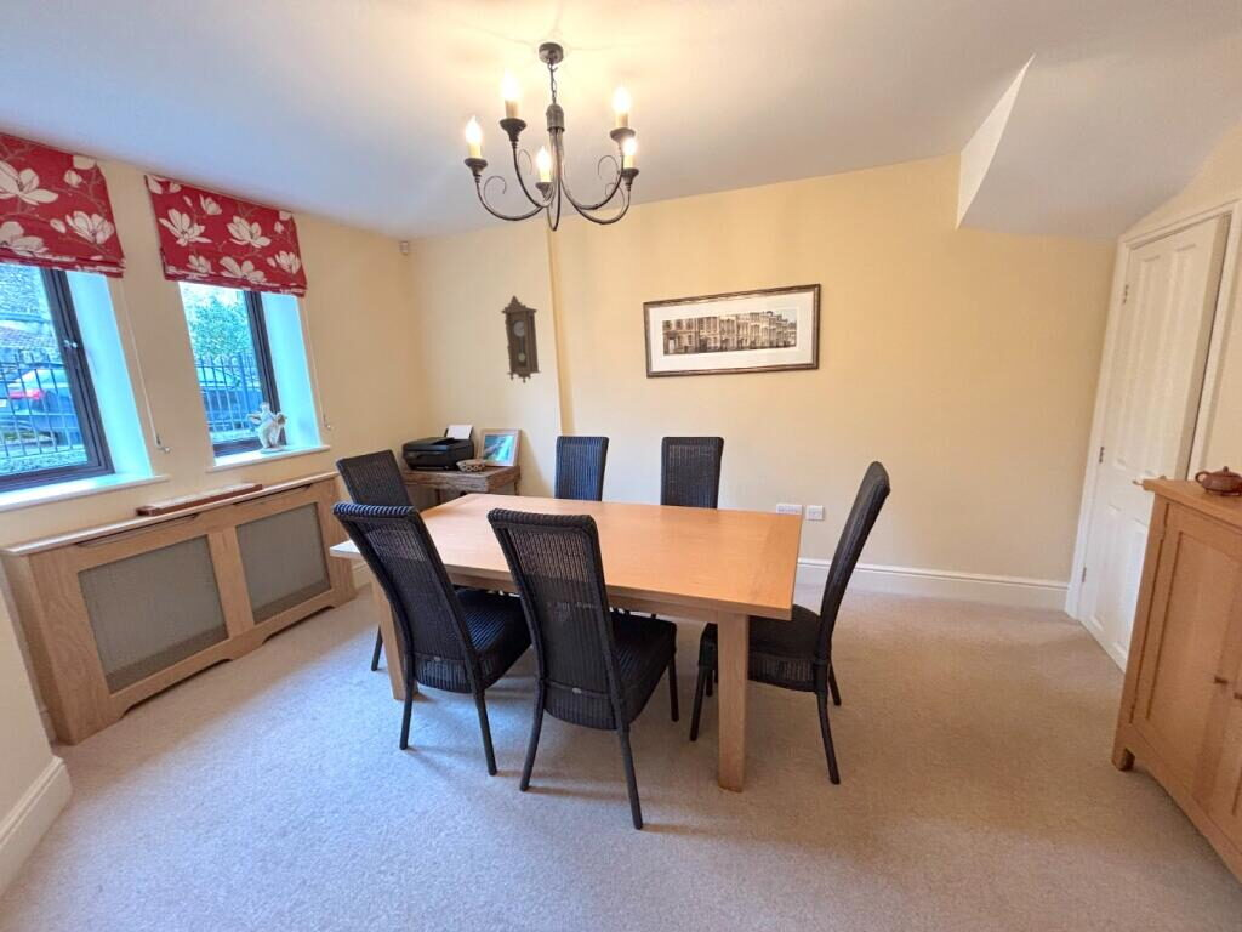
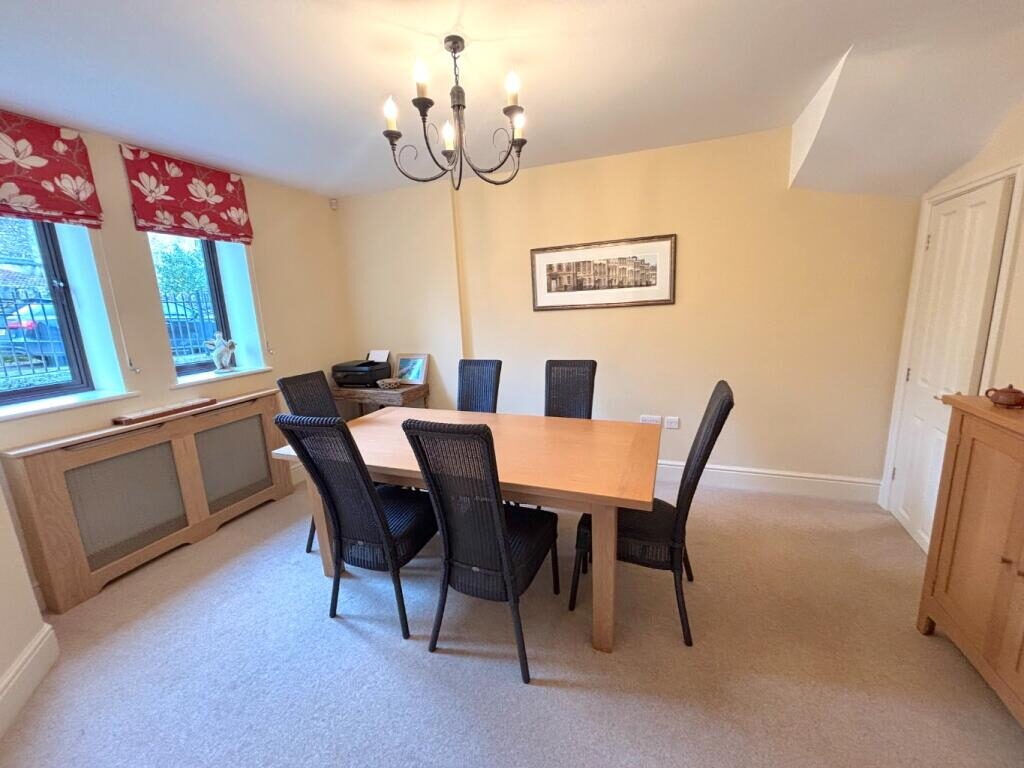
- pendulum clock (520, 340)
